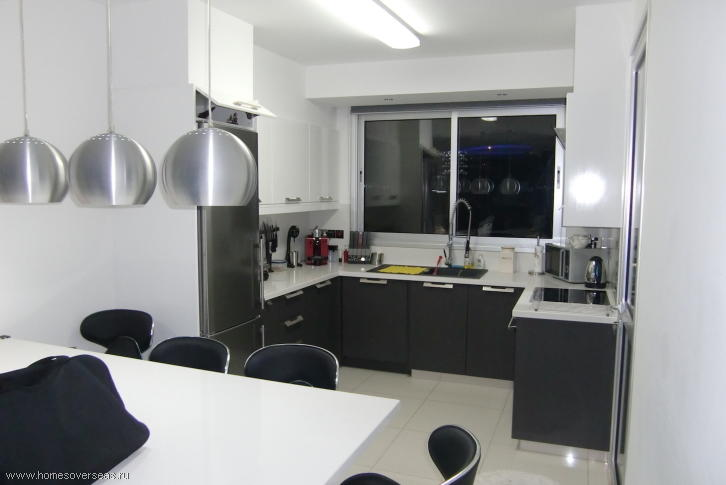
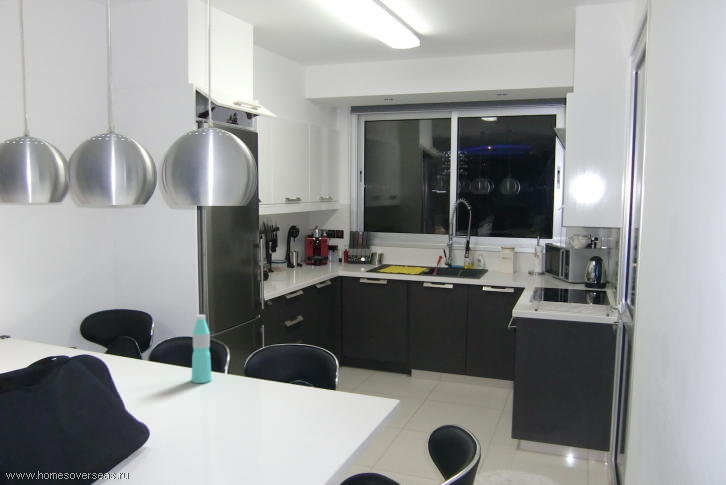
+ water bottle (201, 347)
